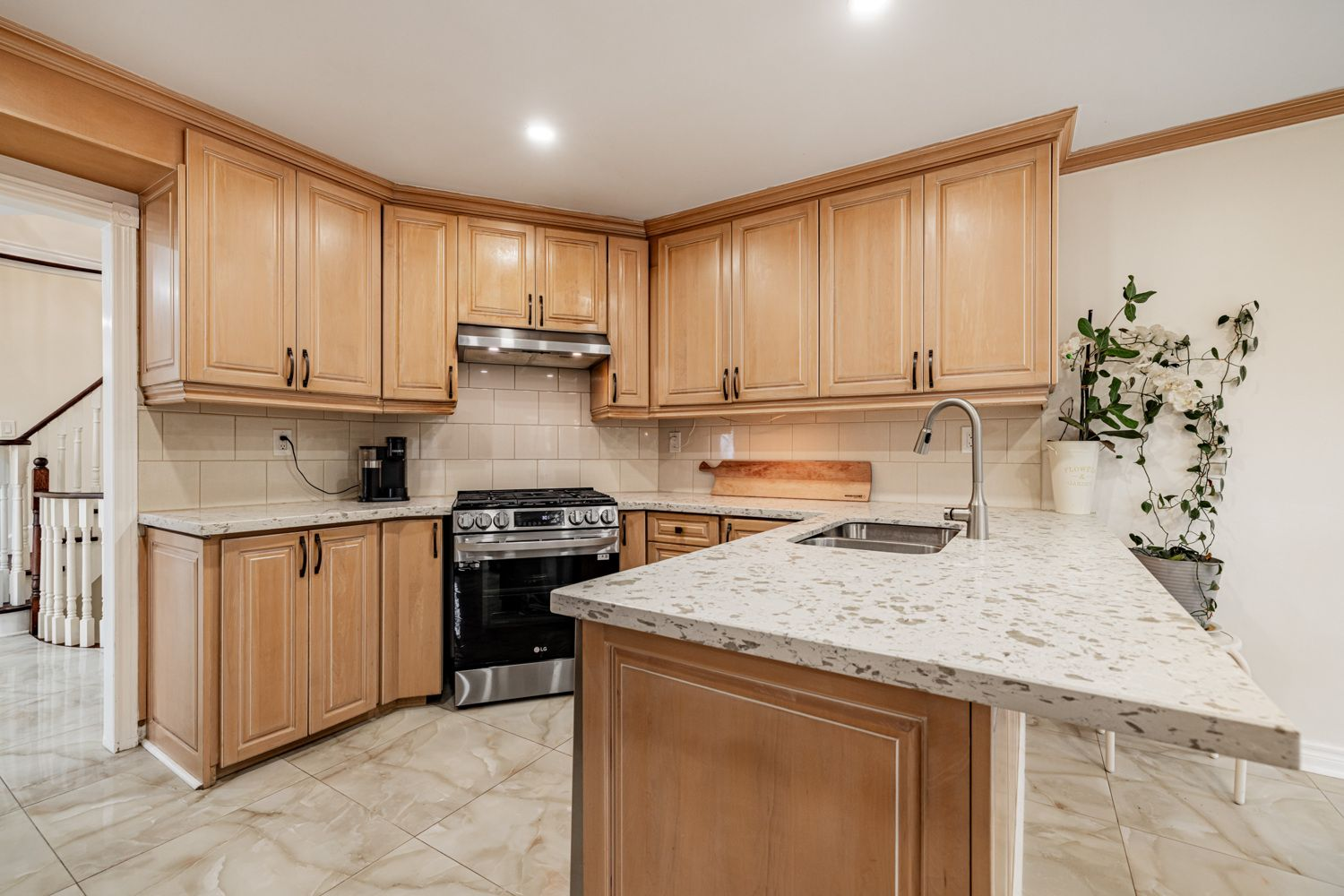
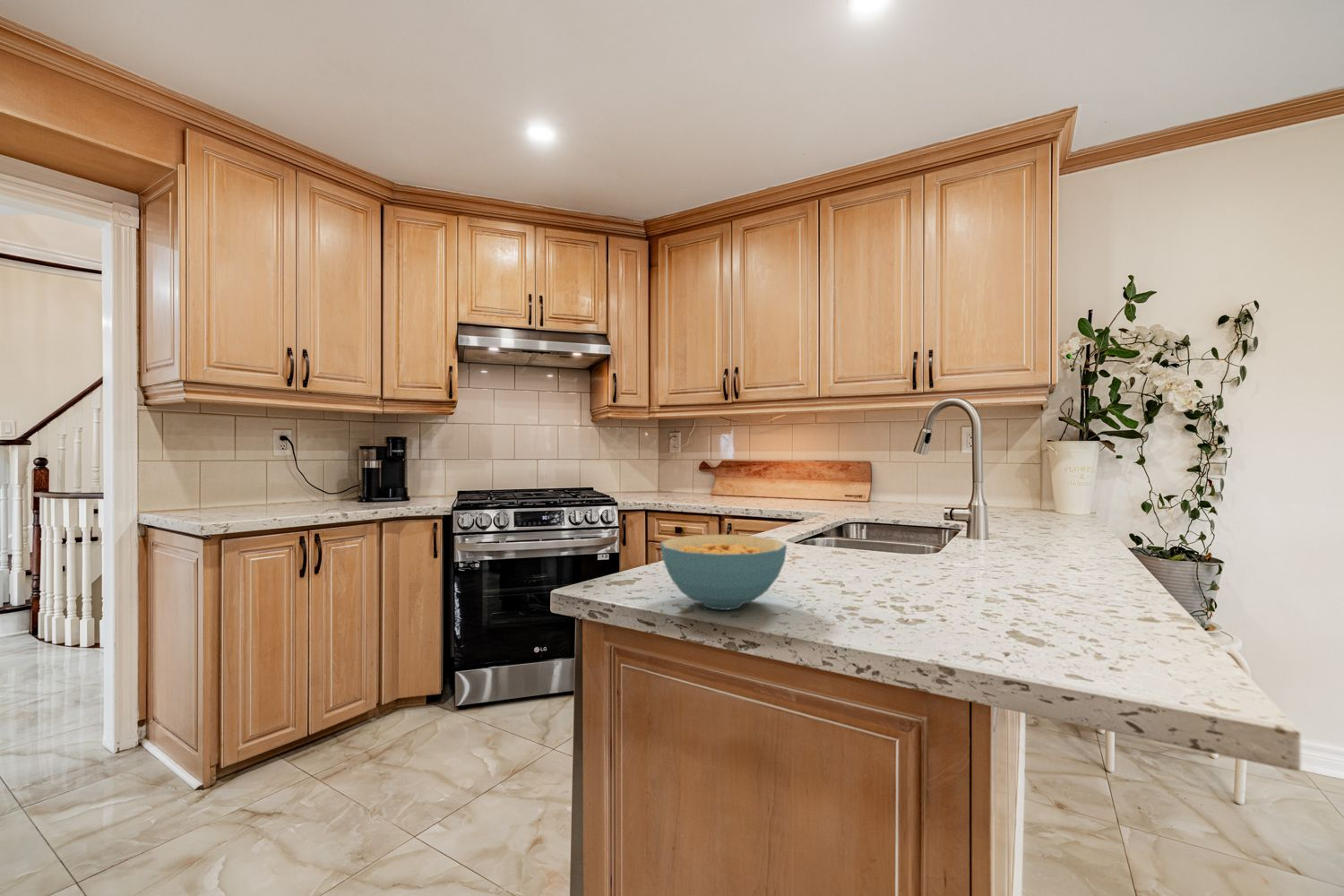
+ cereal bowl (722, 573)
